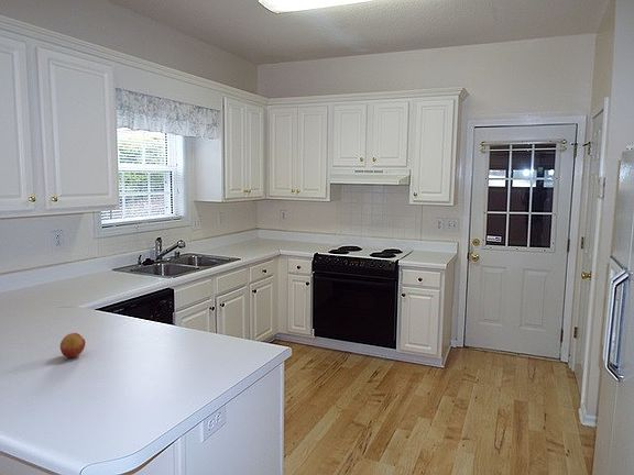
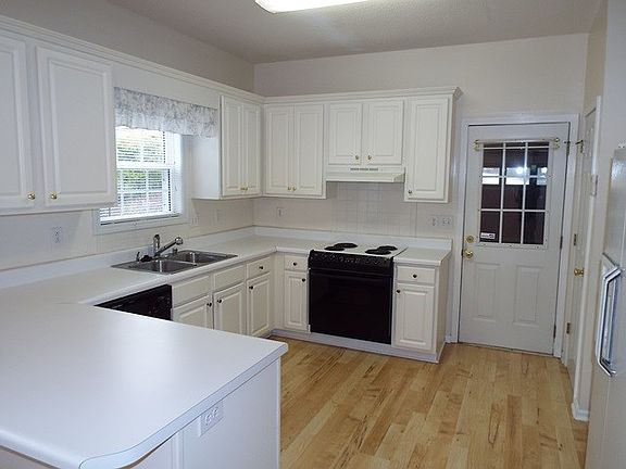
- fruit (73, 344)
